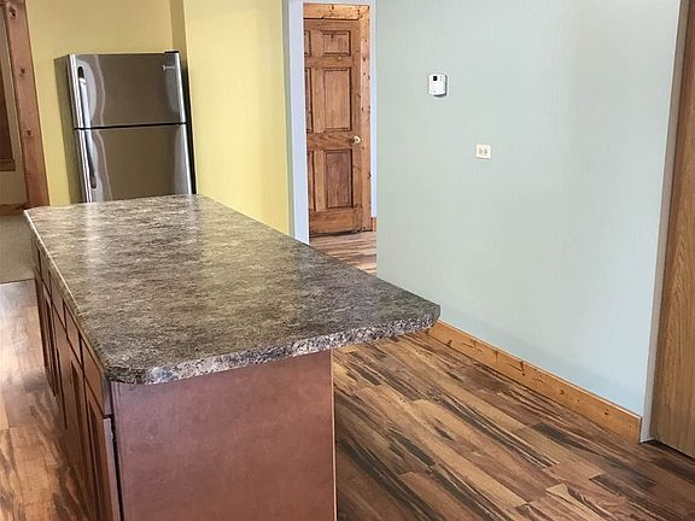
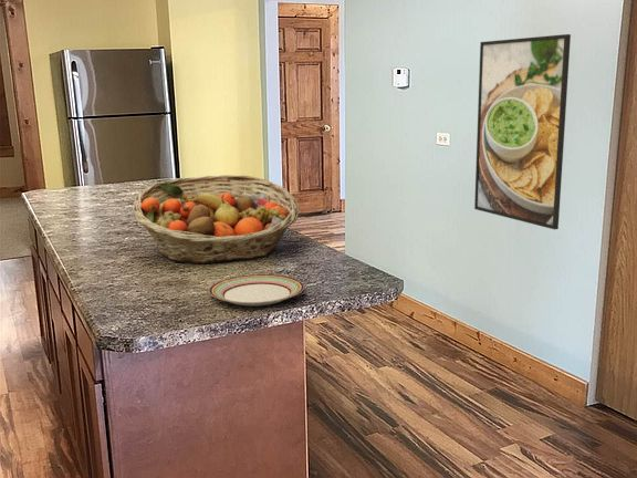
+ plate (257, 291)
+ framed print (516, 131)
+ fruit basket (217, 217)
